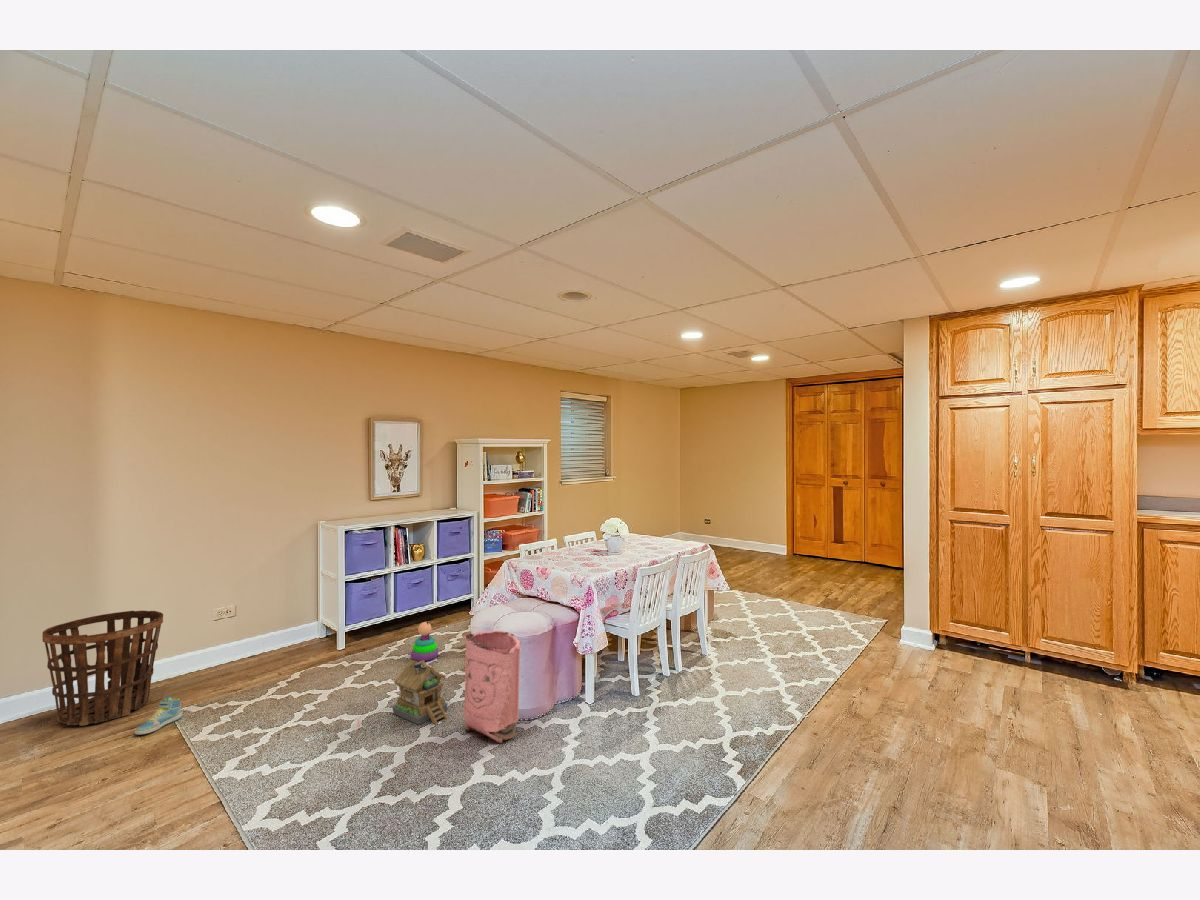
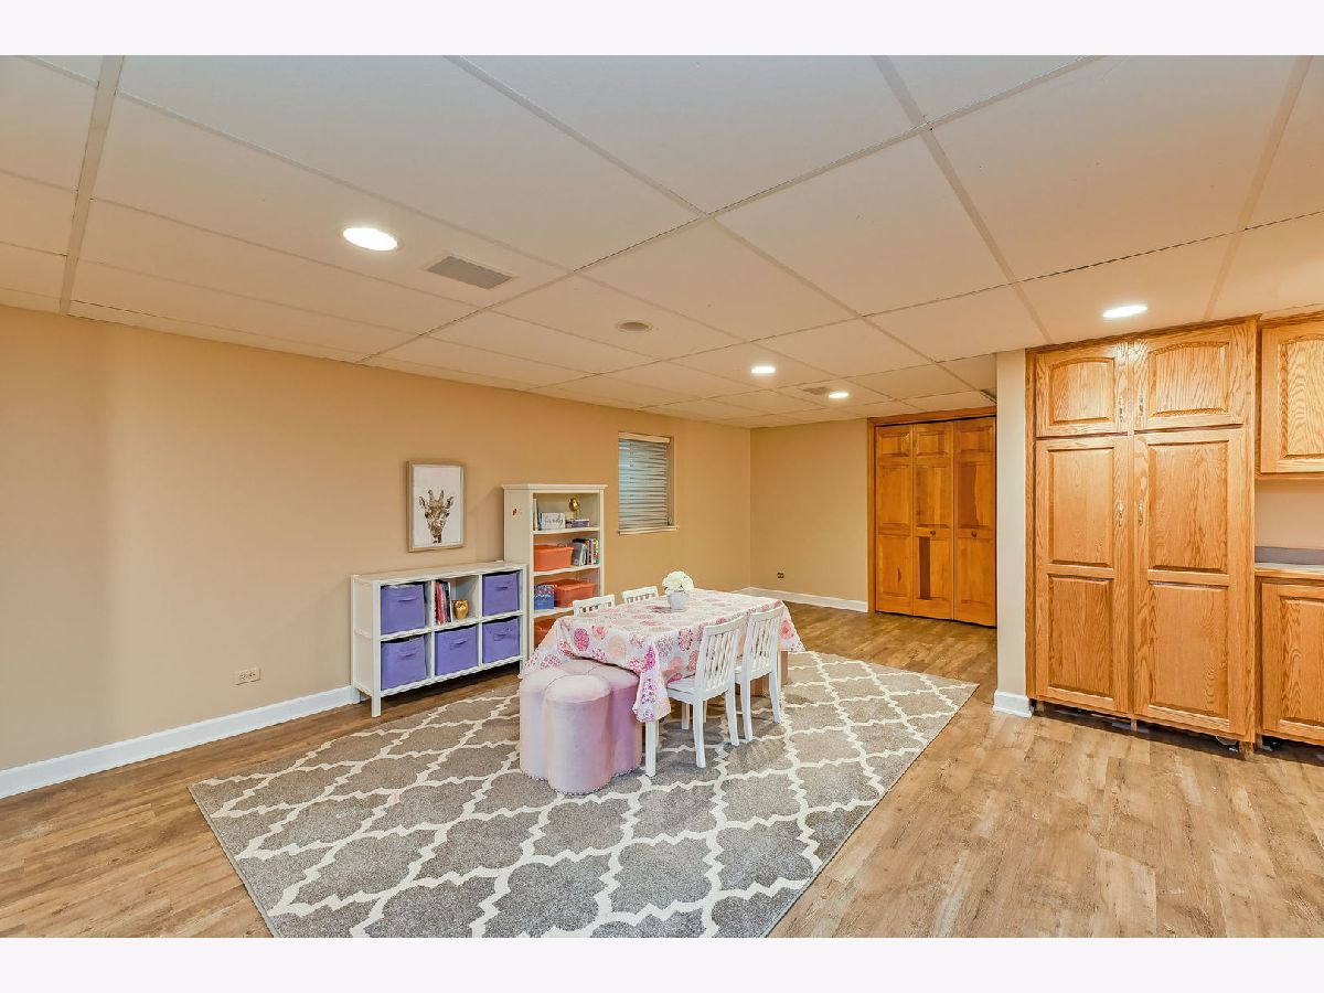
- stacking toy (424, 639)
- toy house (424, 687)
- basket (105, 665)
- bag (492, 684)
- sneaker (158, 712)
